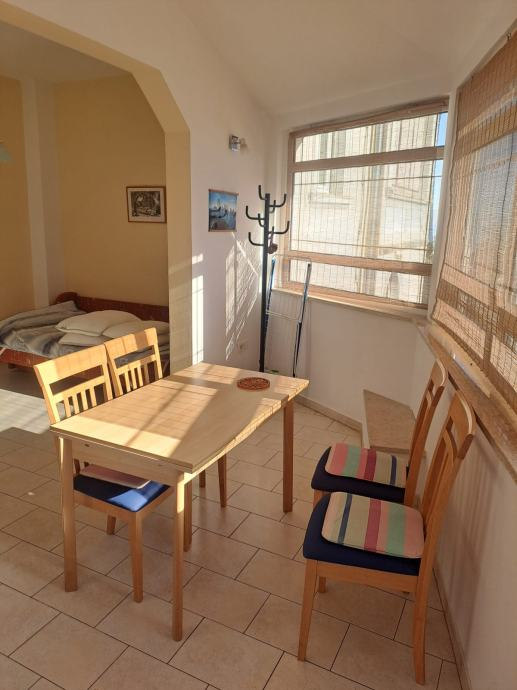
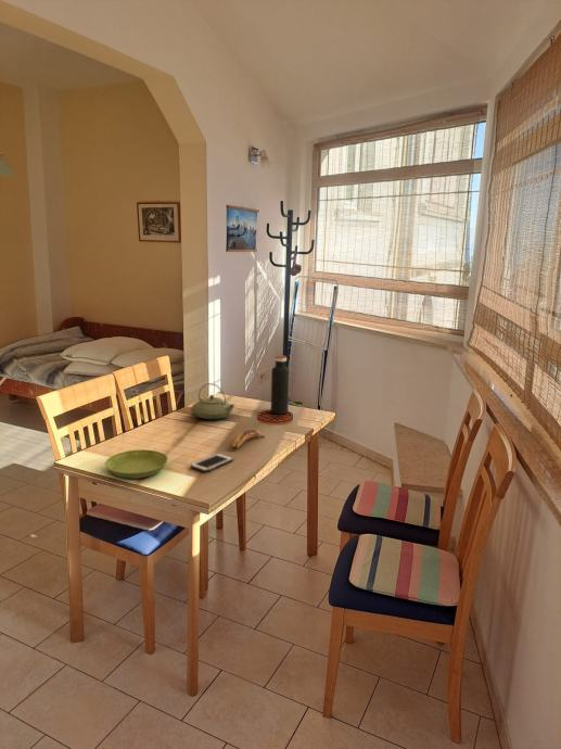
+ cell phone (212, 461)
+ saucer (137, 465)
+ teapot (214, 399)
+ banana (245, 437)
+ water bottle (280, 384)
